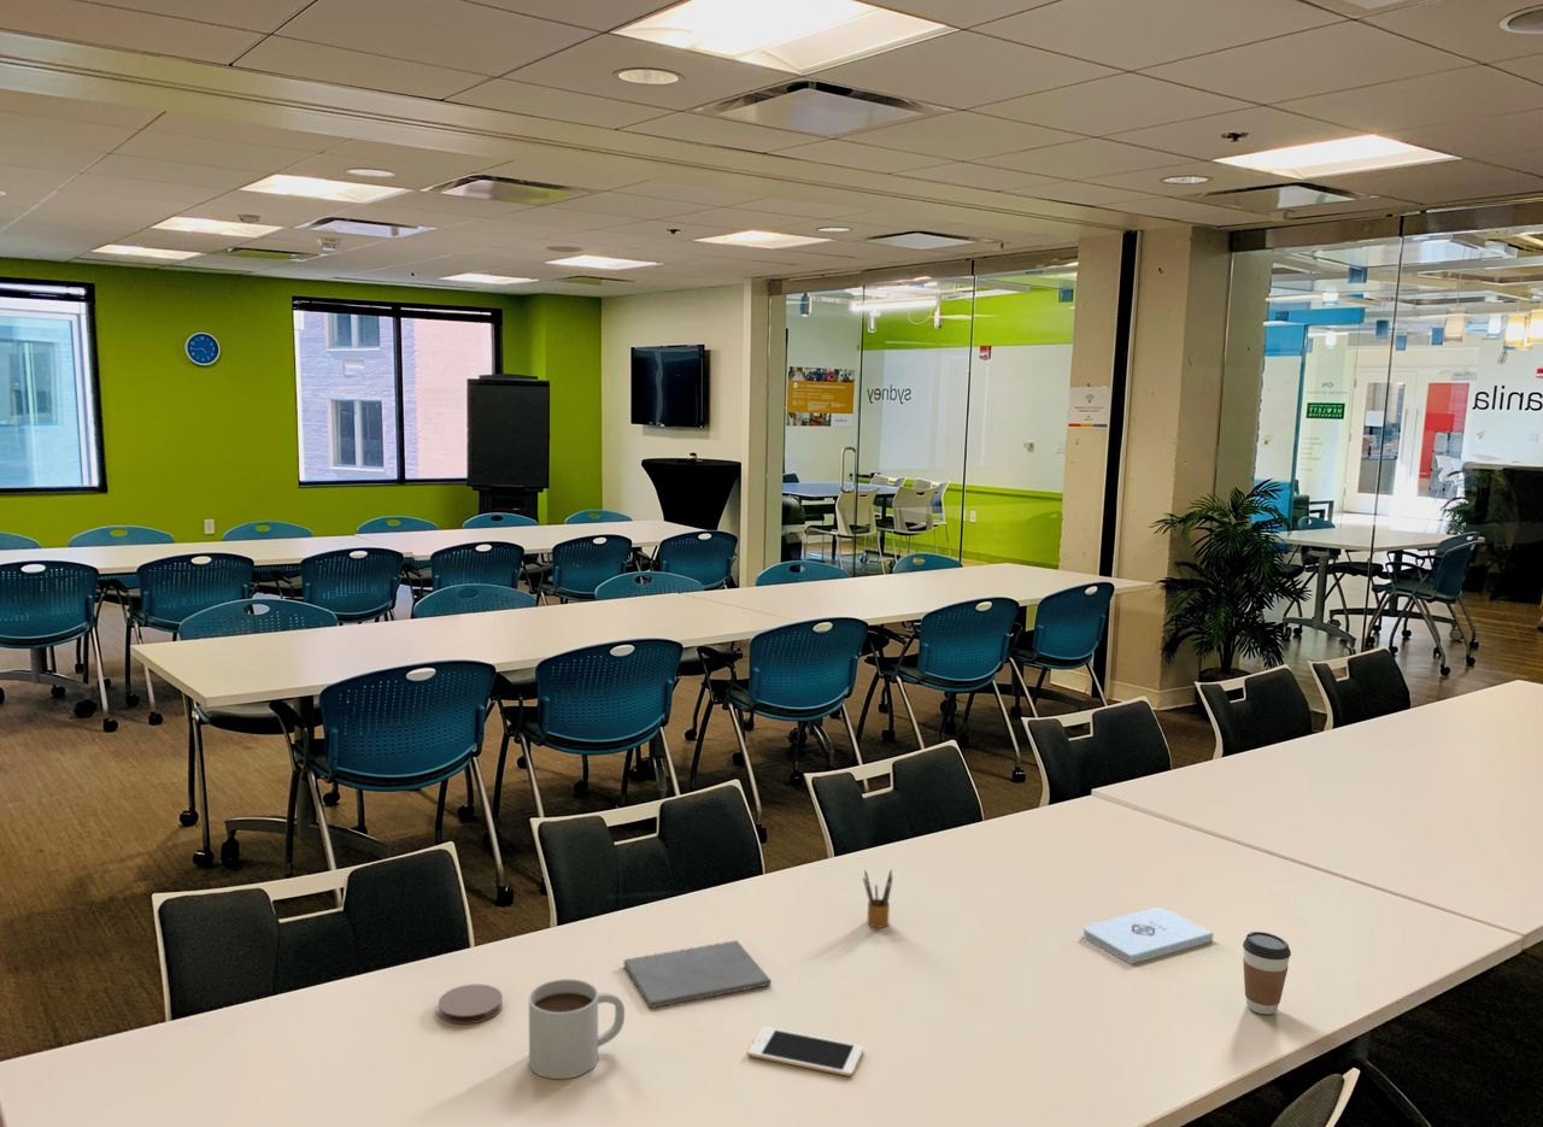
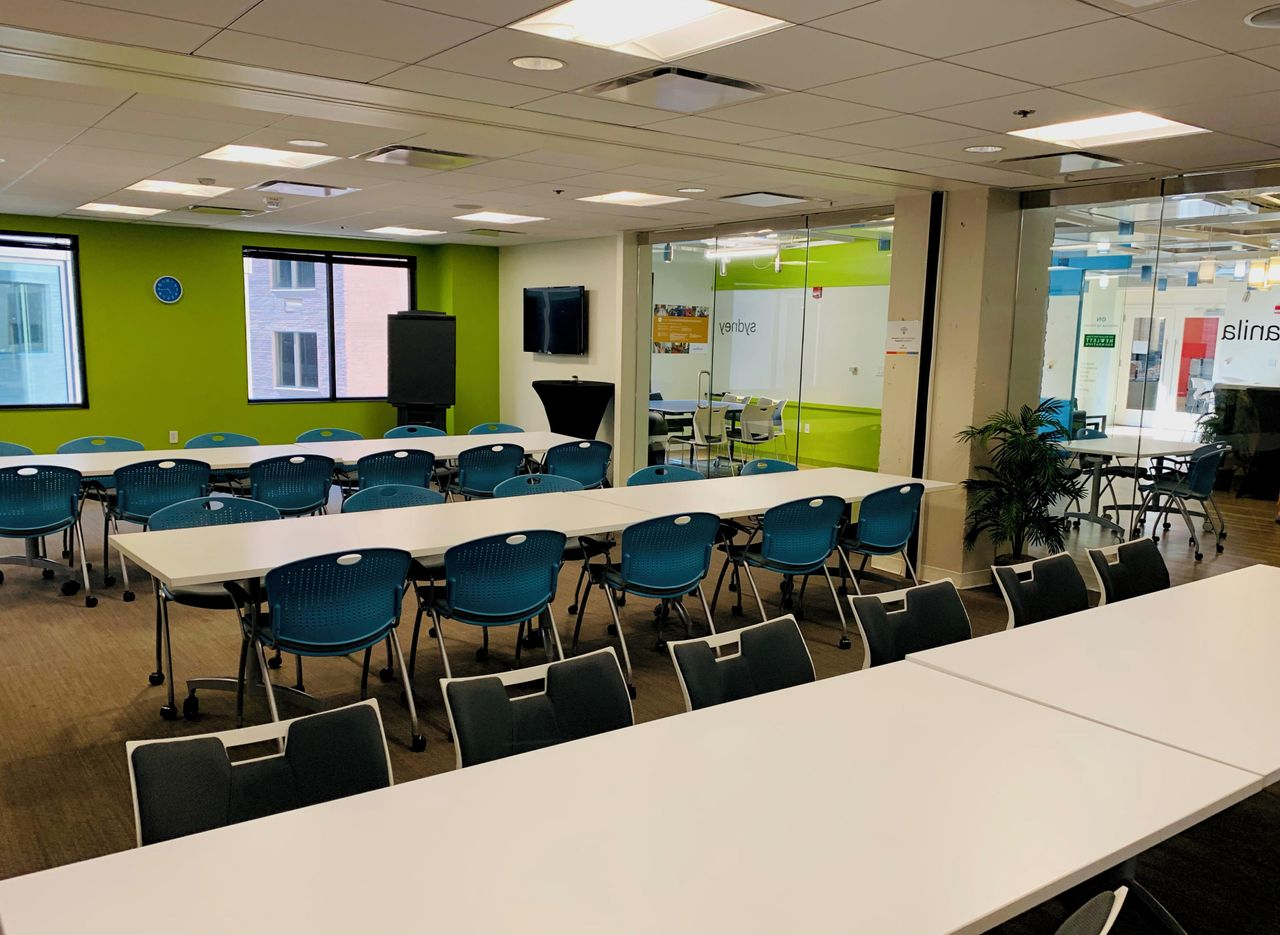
- pencil box (876, 897)
- coaster (470, 1003)
- notepad (1145, 933)
- cell phone (805, 1050)
- coffee cup (1265, 973)
- notepad (696, 972)
- mug (577, 1023)
